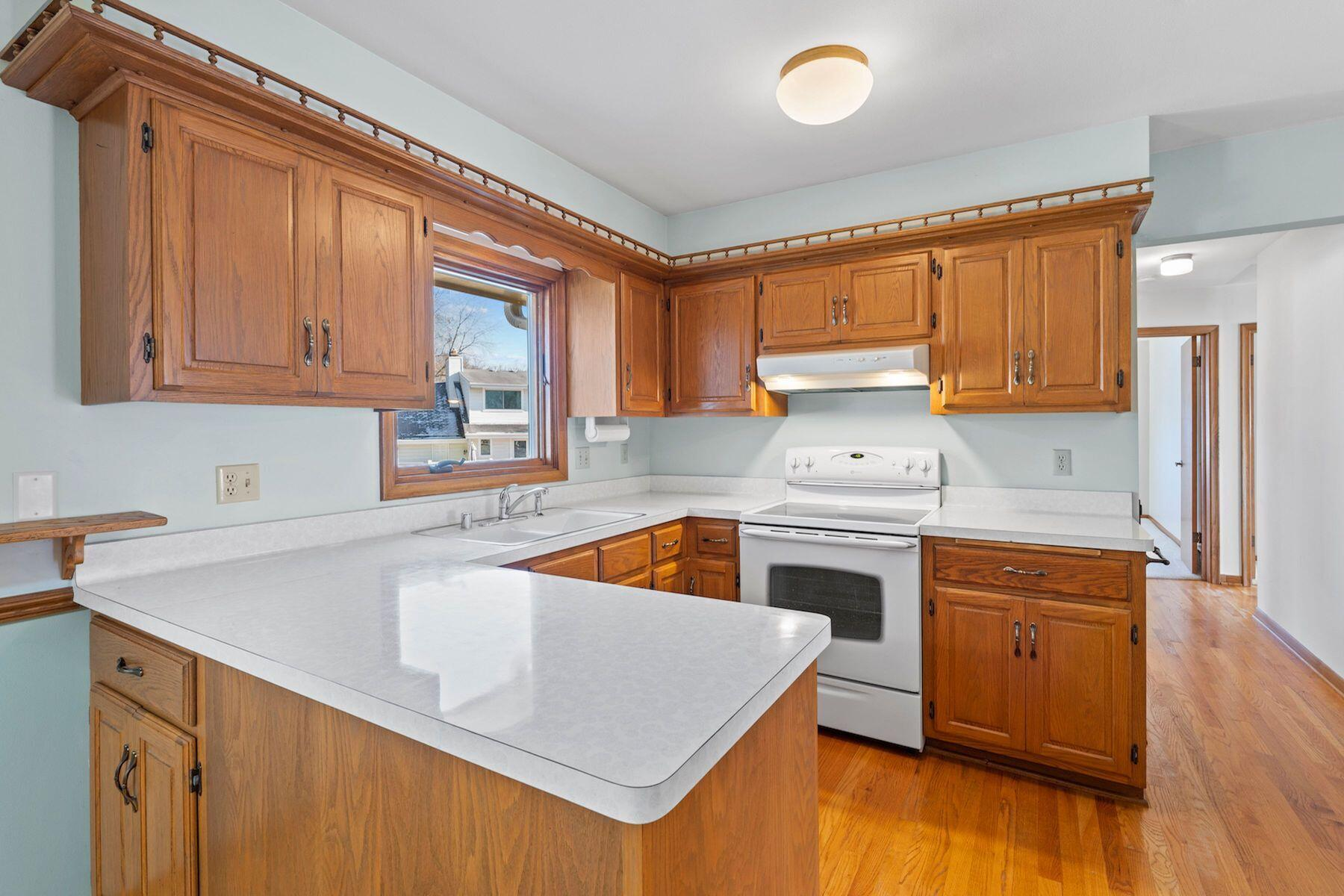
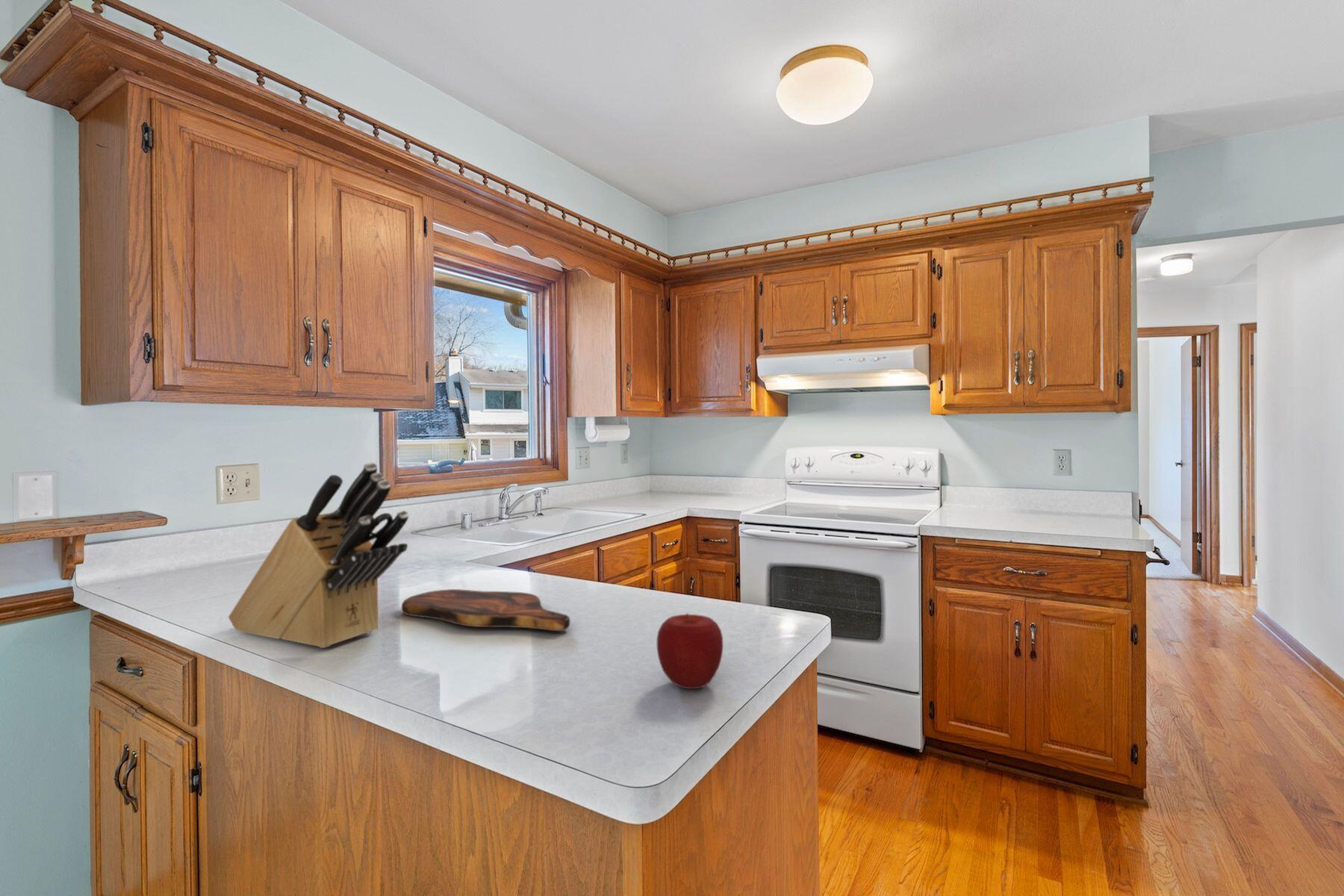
+ cutting board (491, 608)
+ knife block (318, 549)
+ apple (689, 650)
